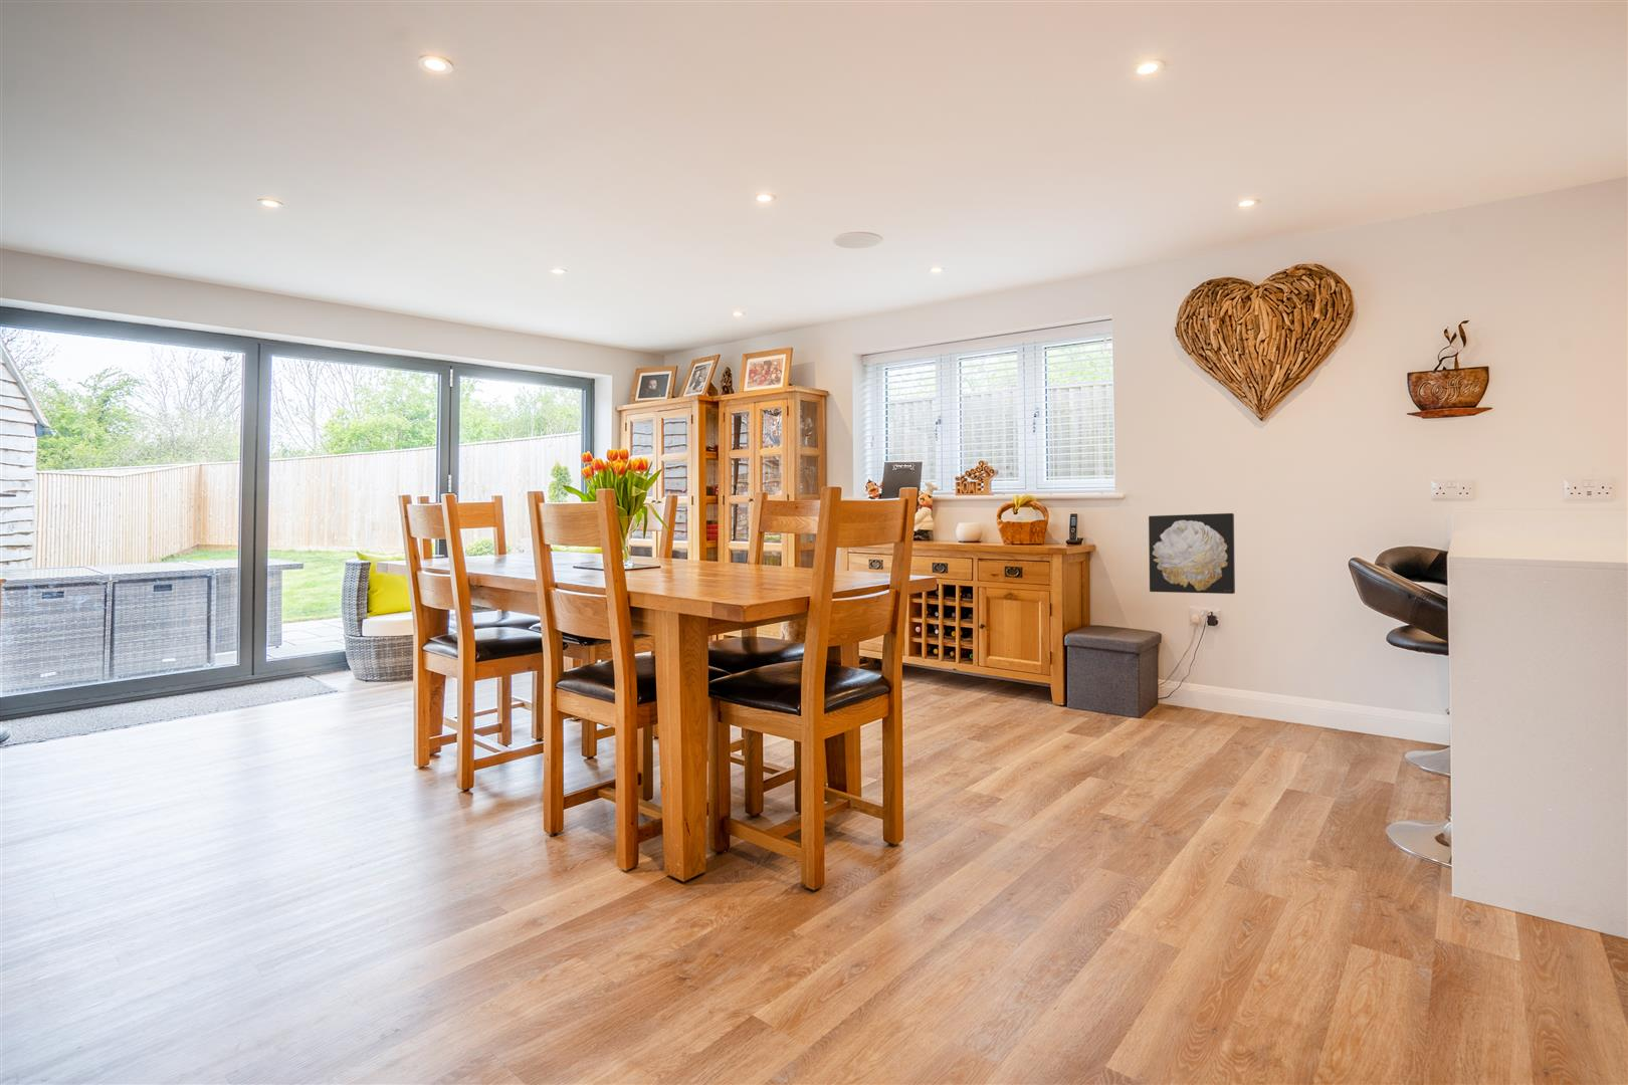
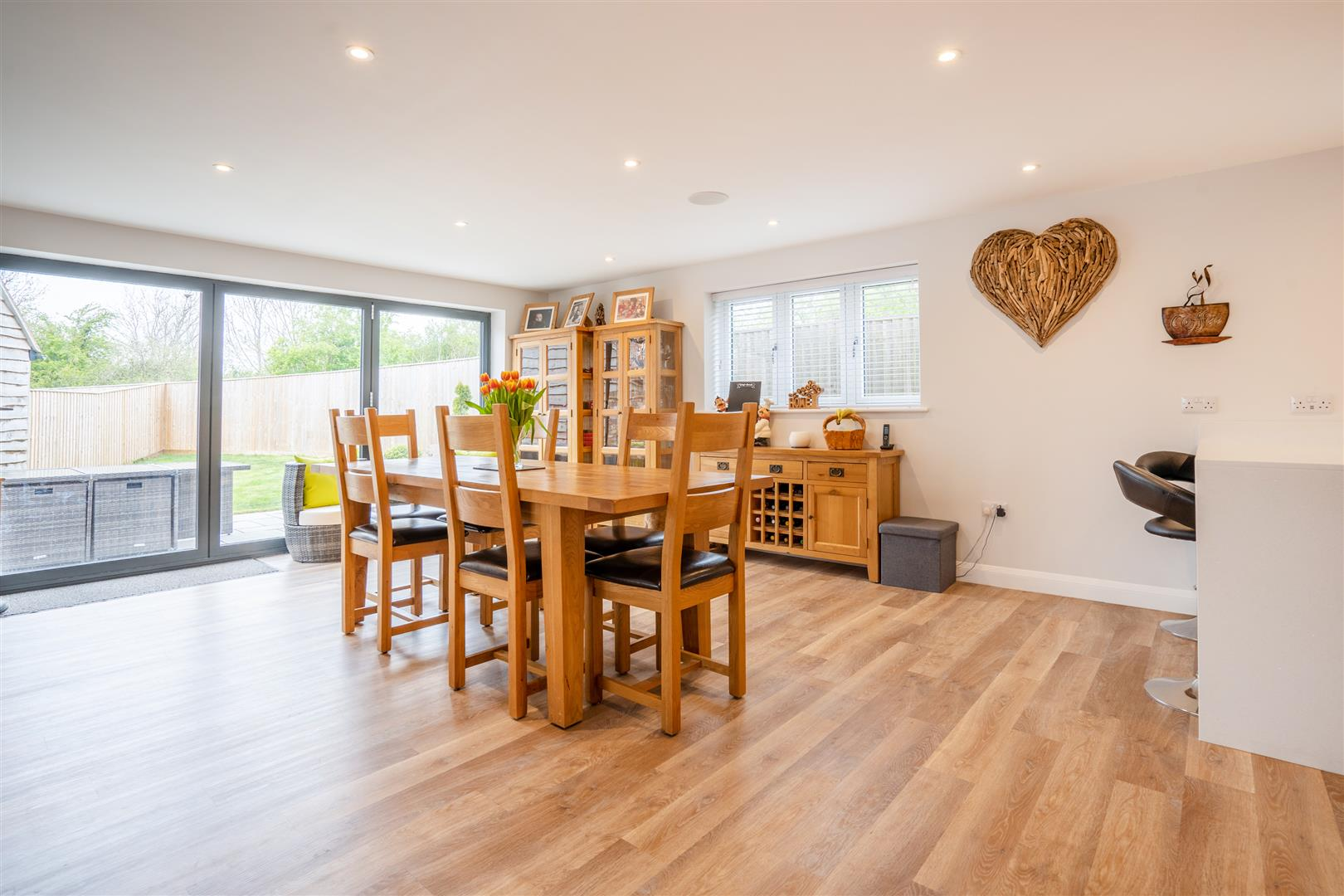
- wall art (1190, 553)
